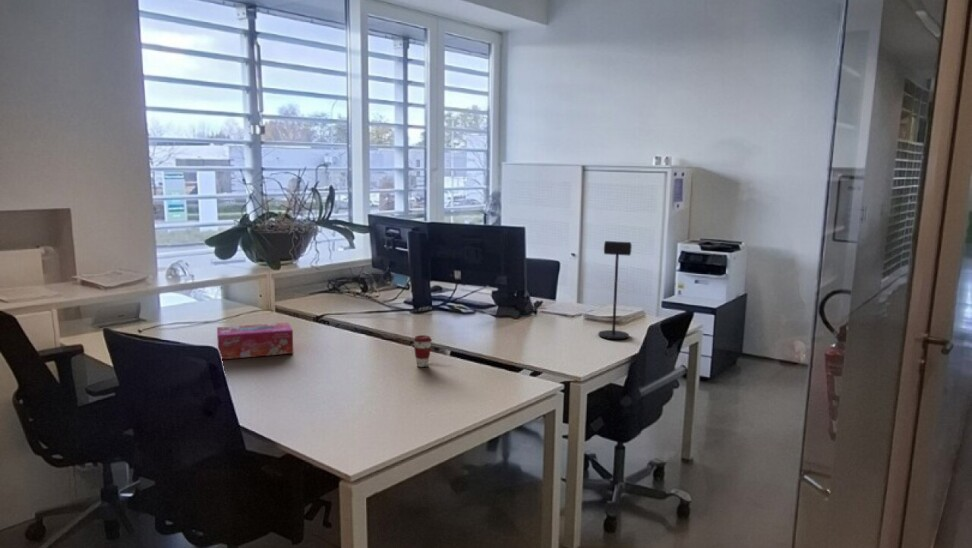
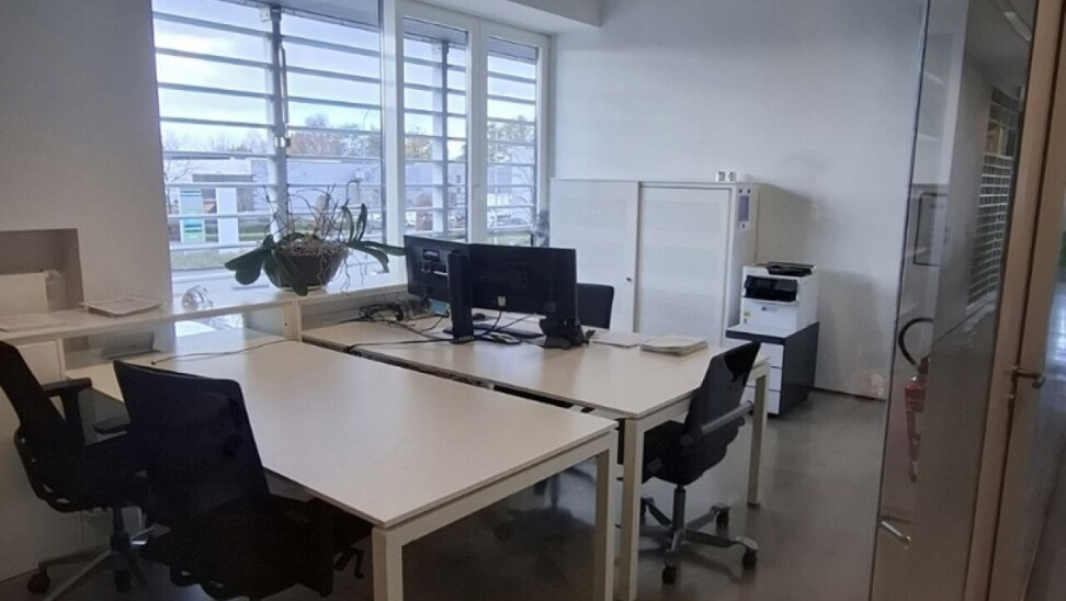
- desk lamp (615, 289)
- tissue box (255, 340)
- coffee cup (422, 351)
